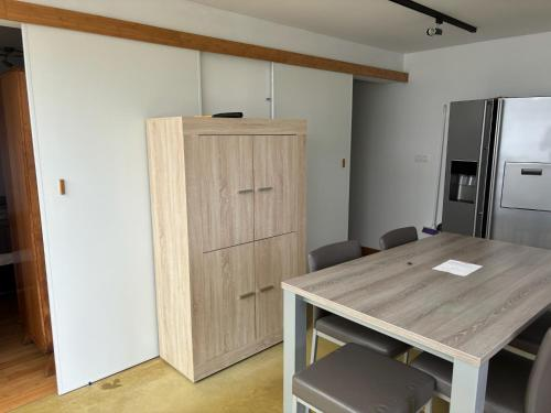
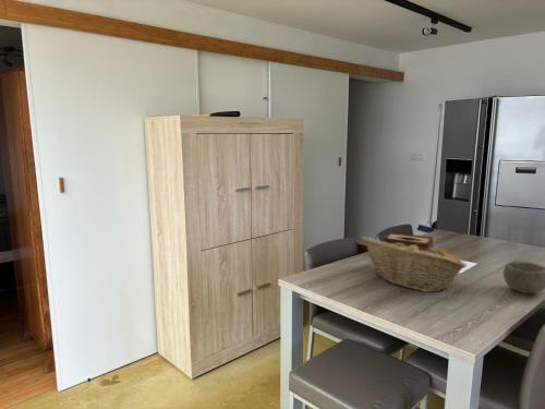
+ bowl (524, 278)
+ tissue box (407, 245)
+ fruit basket (410, 258)
